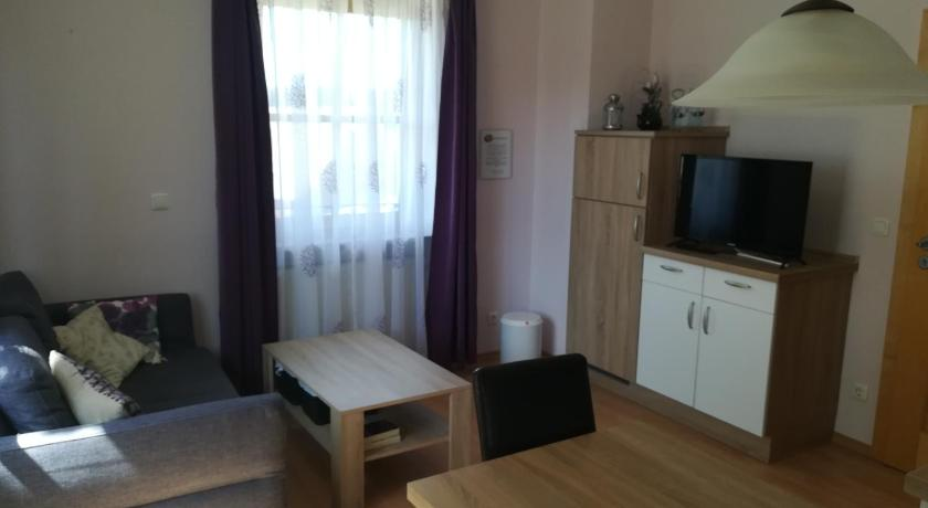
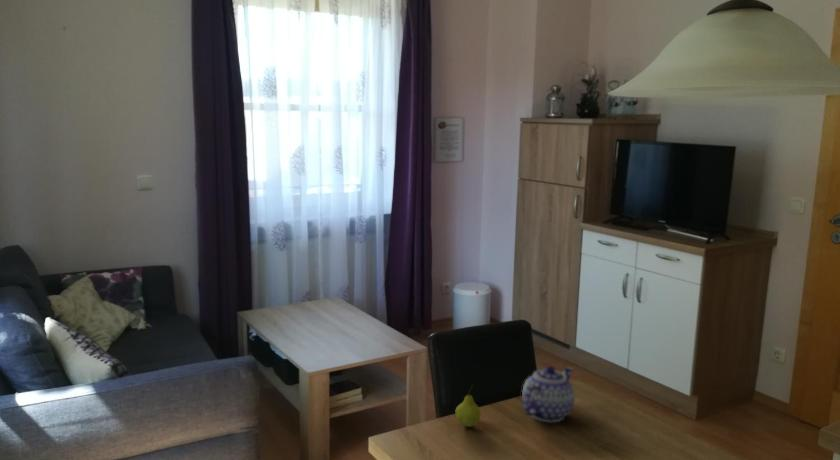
+ fruit (468, 405)
+ teapot (548, 390)
